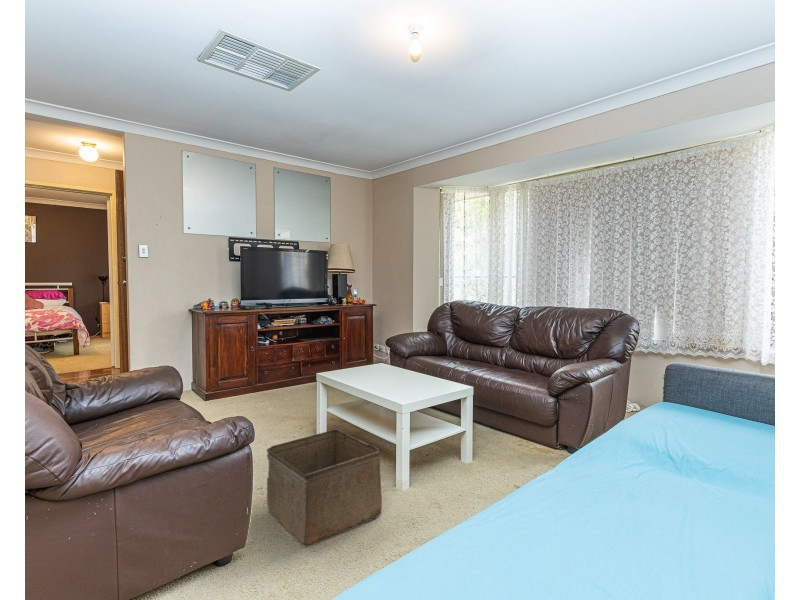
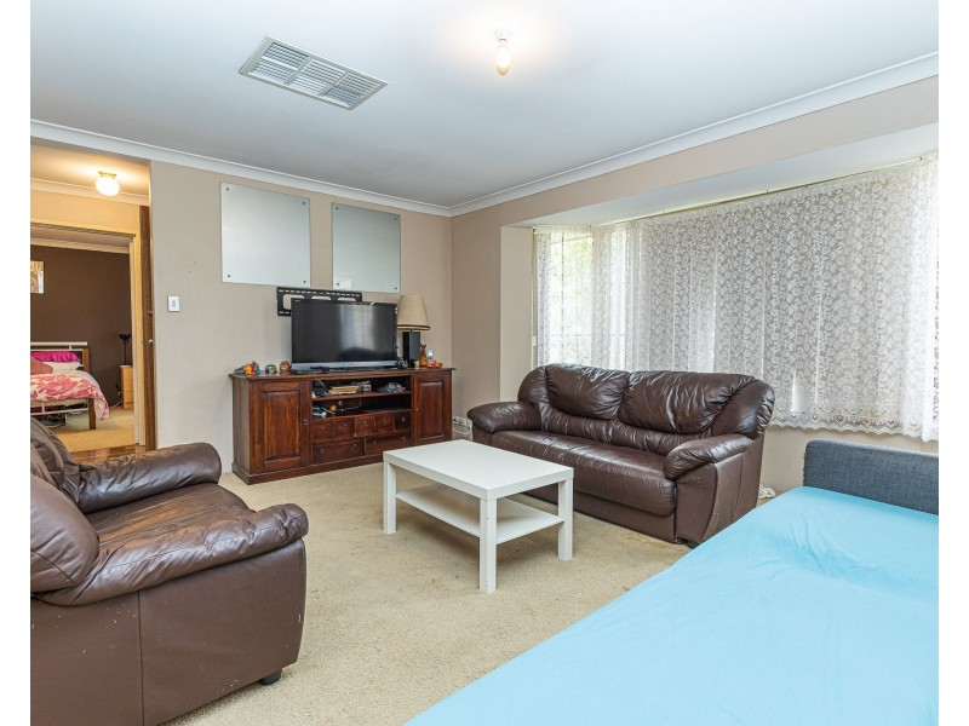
- storage bin (323, 480)
